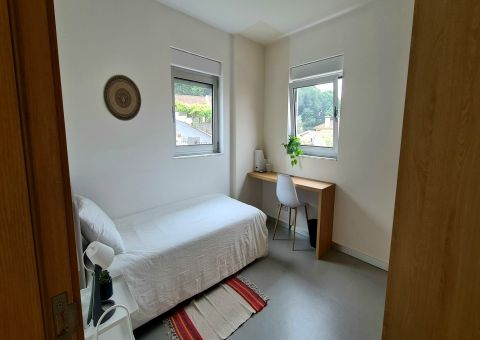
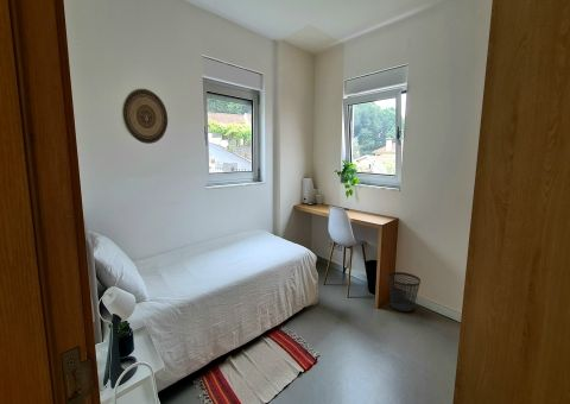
+ wastebasket (403, 291)
